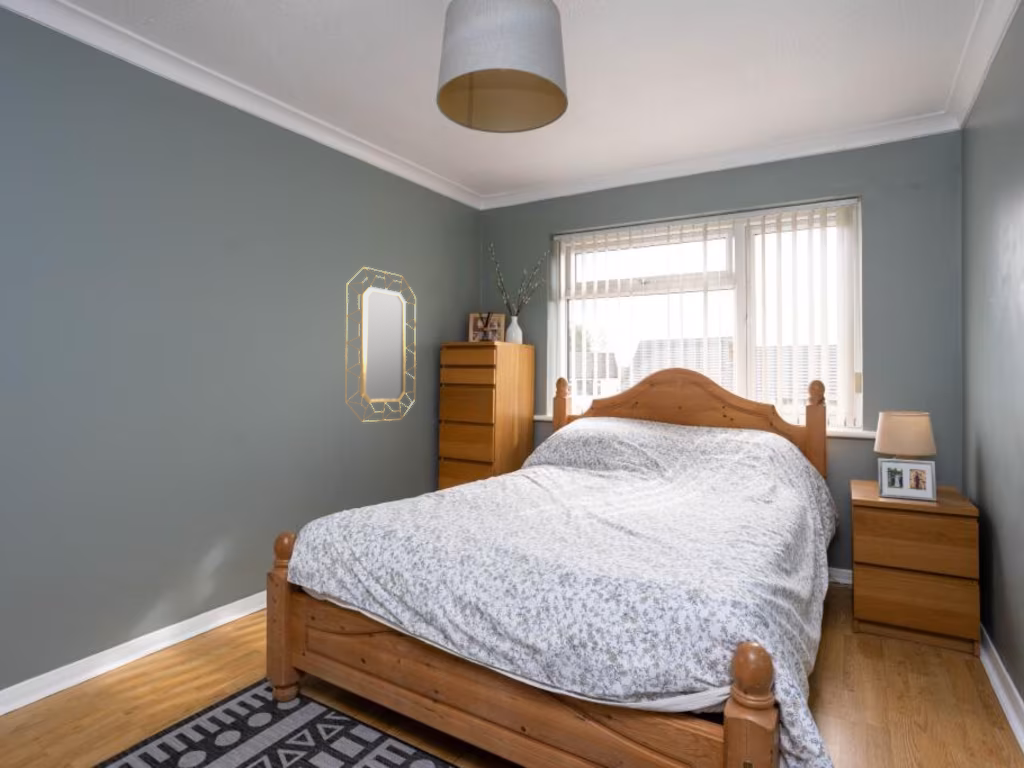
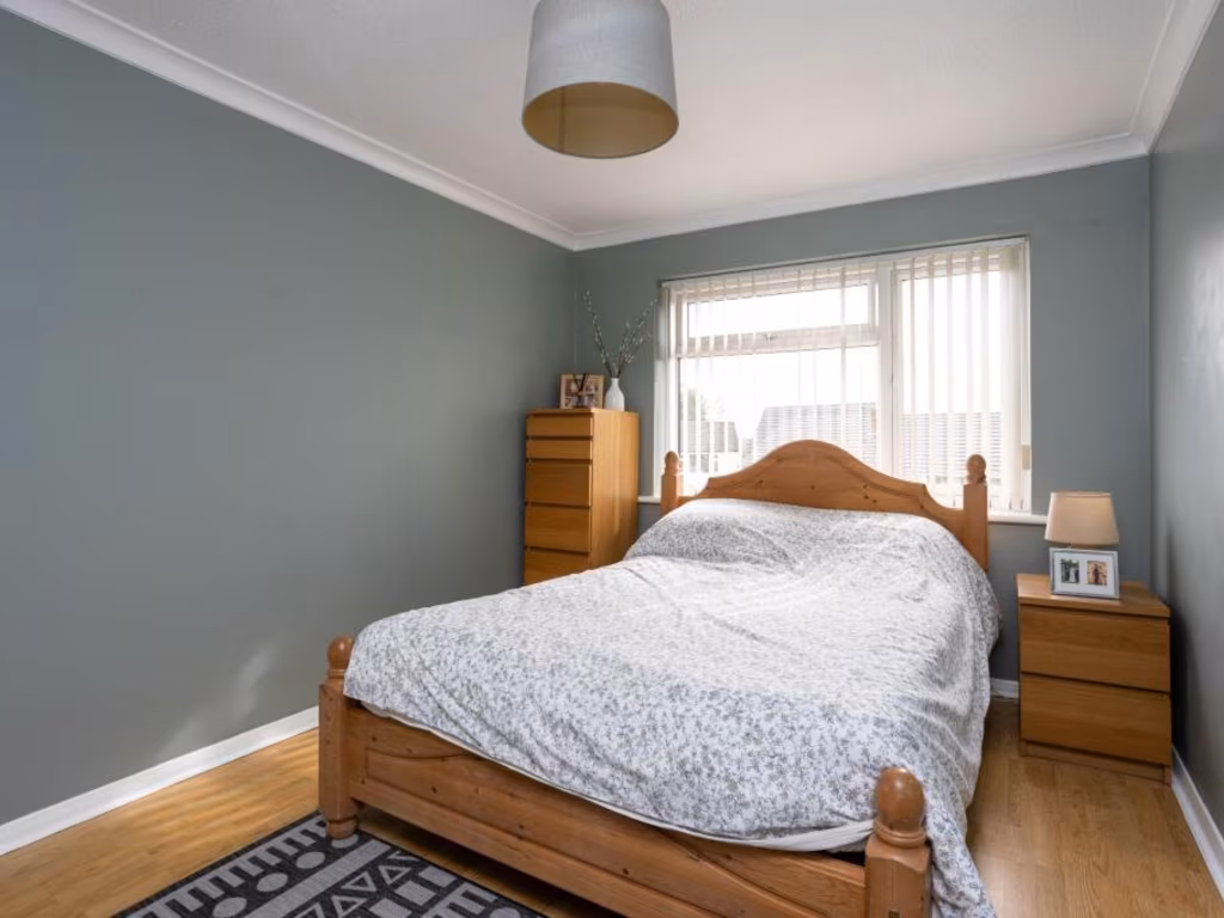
- home mirror (385, 345)
